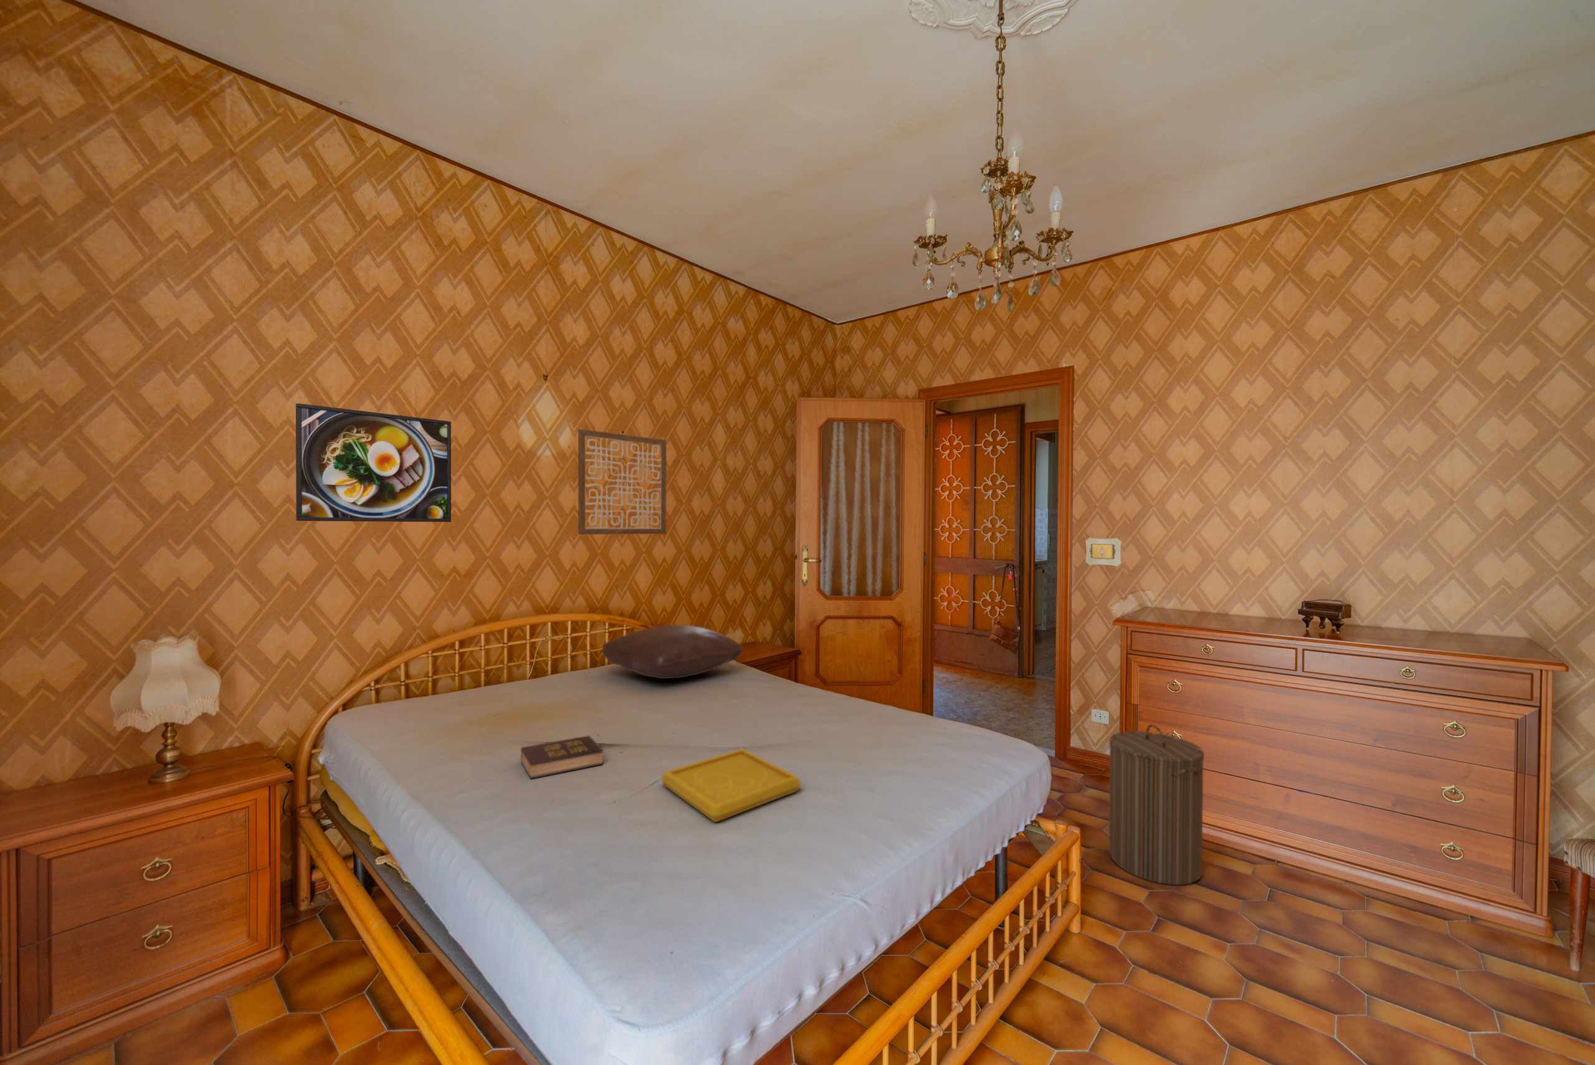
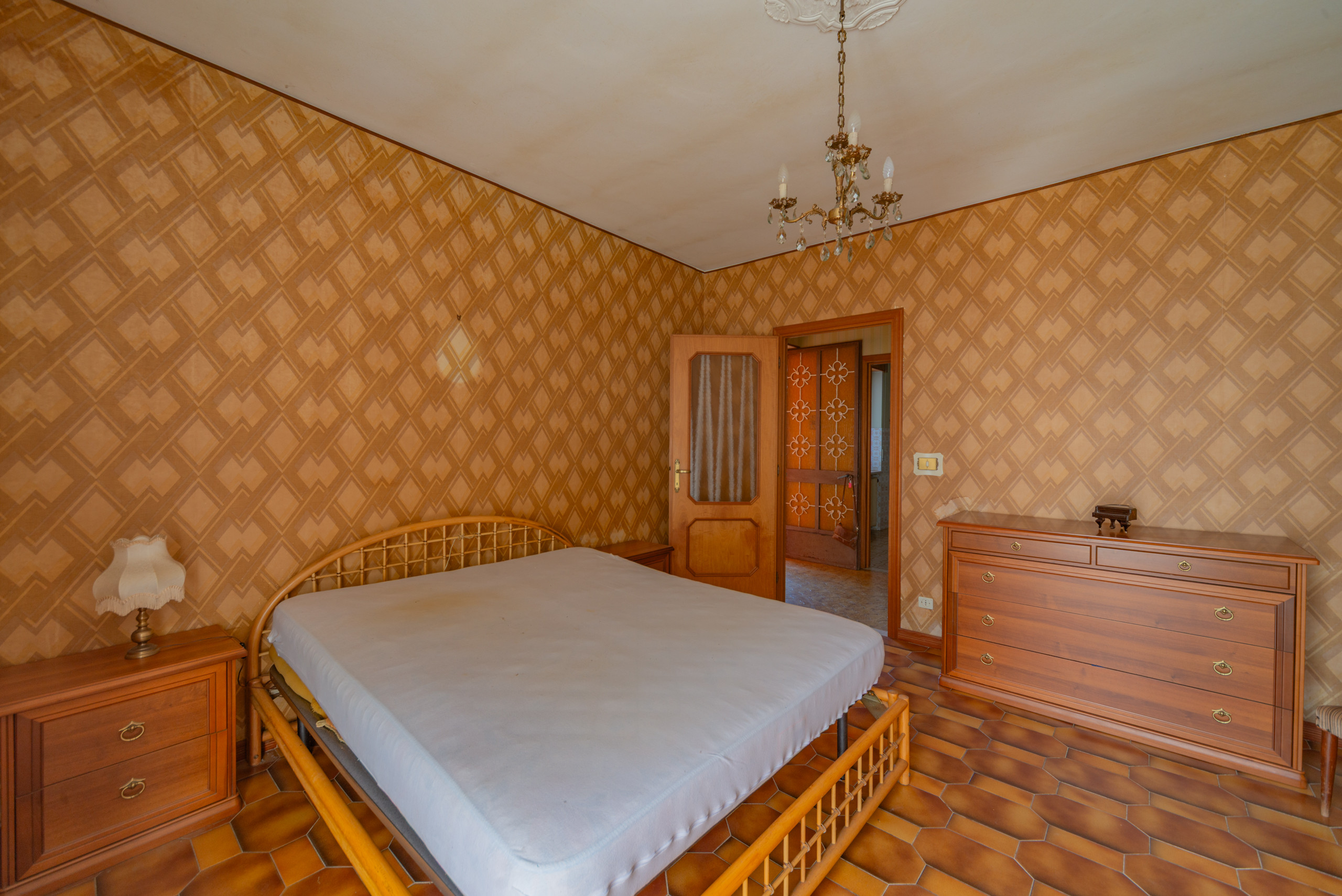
- serving tray (730, 781)
- hardback book (561, 756)
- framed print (379, 467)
- wall art (625, 481)
- pillow (673, 650)
- laundry hamper (1154, 794)
